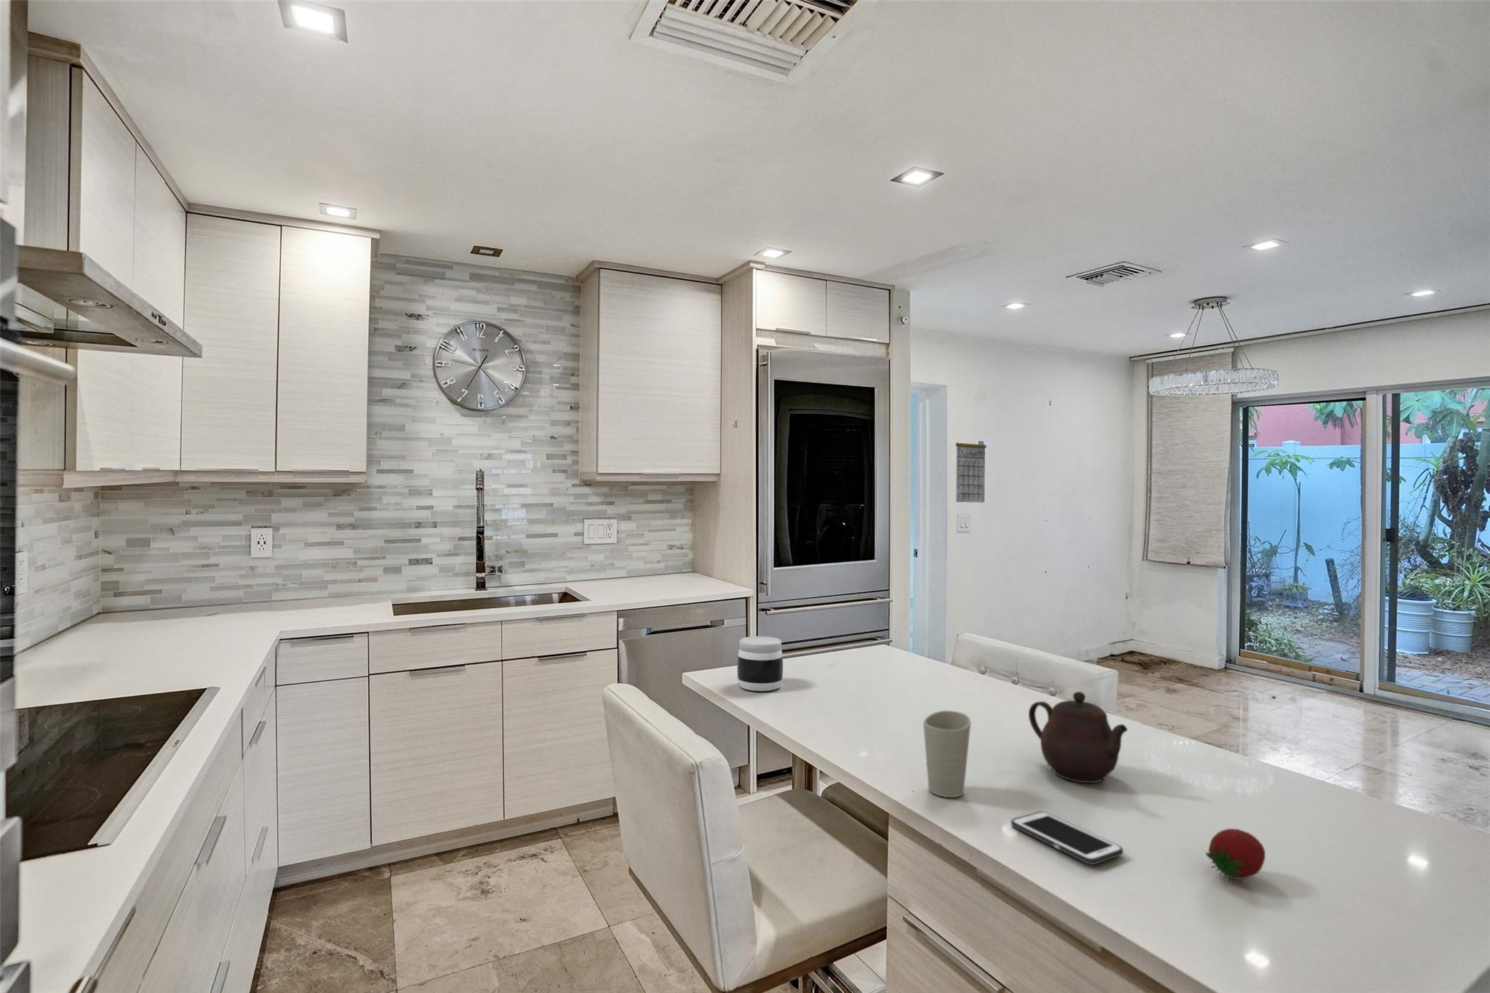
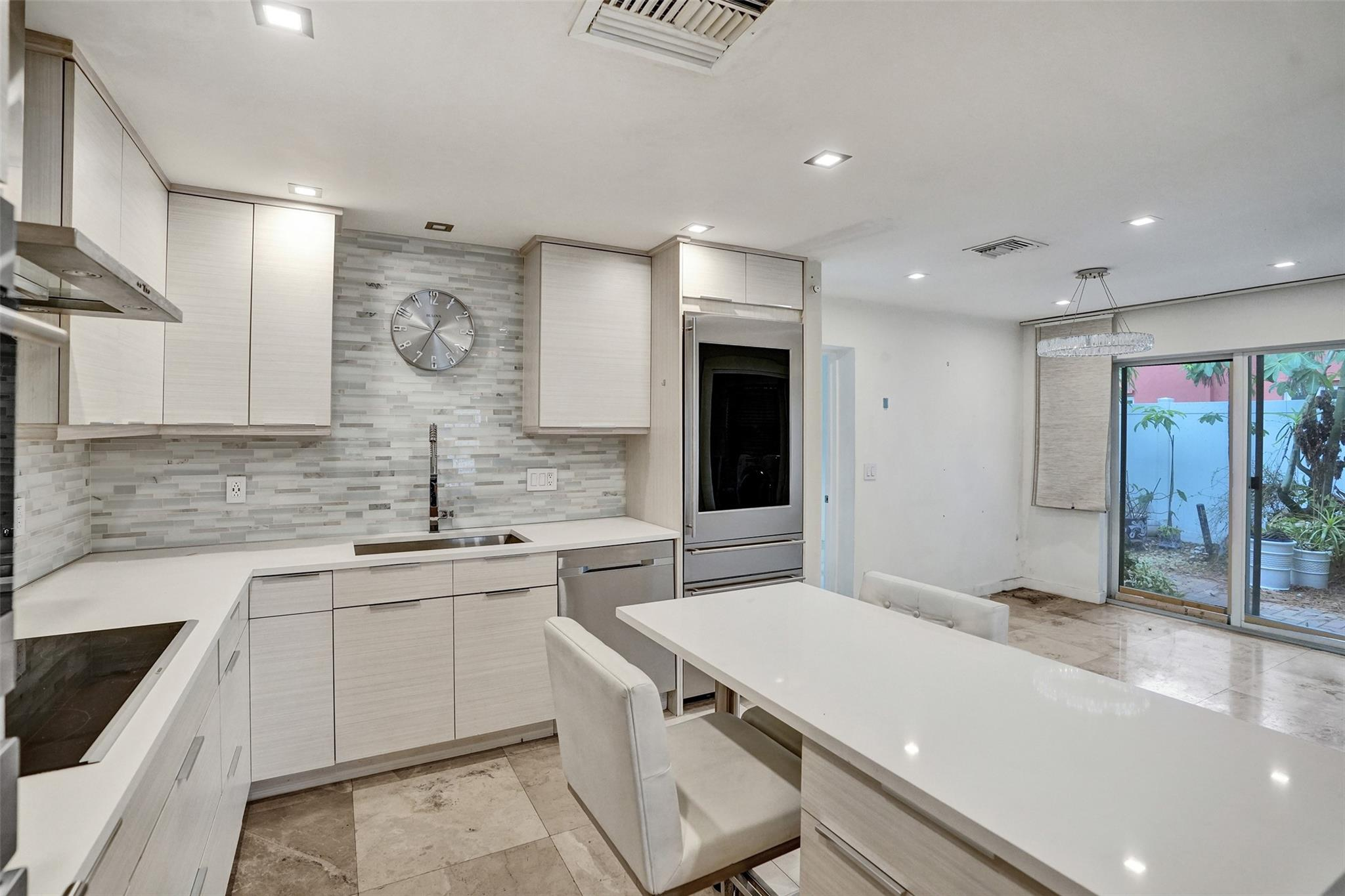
- calendar (970, 465)
- cell phone (1065, 836)
- cup (946, 753)
- jar (760, 663)
- fruit (1237, 853)
- teapot (1076, 731)
